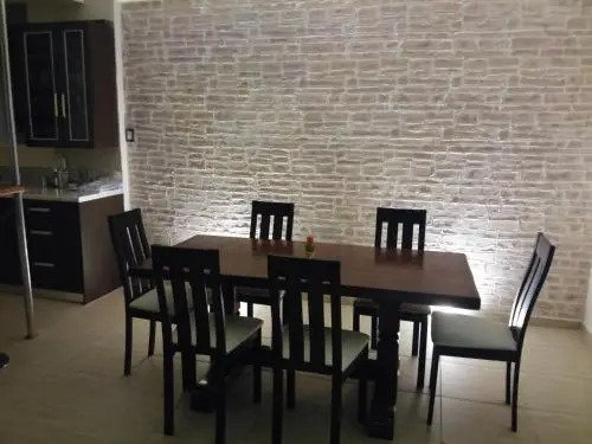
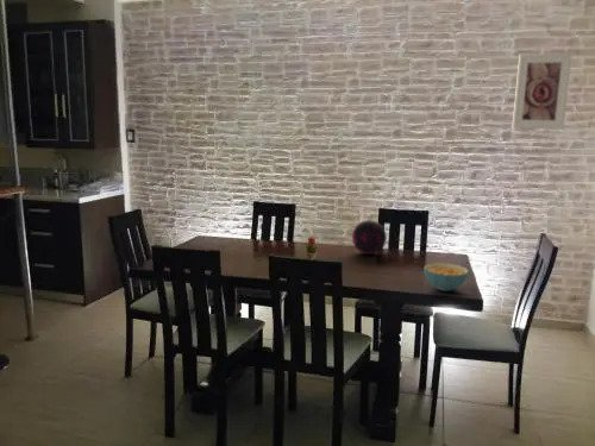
+ decorative orb (369, 237)
+ cereal bowl (445, 278)
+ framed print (540, 92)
